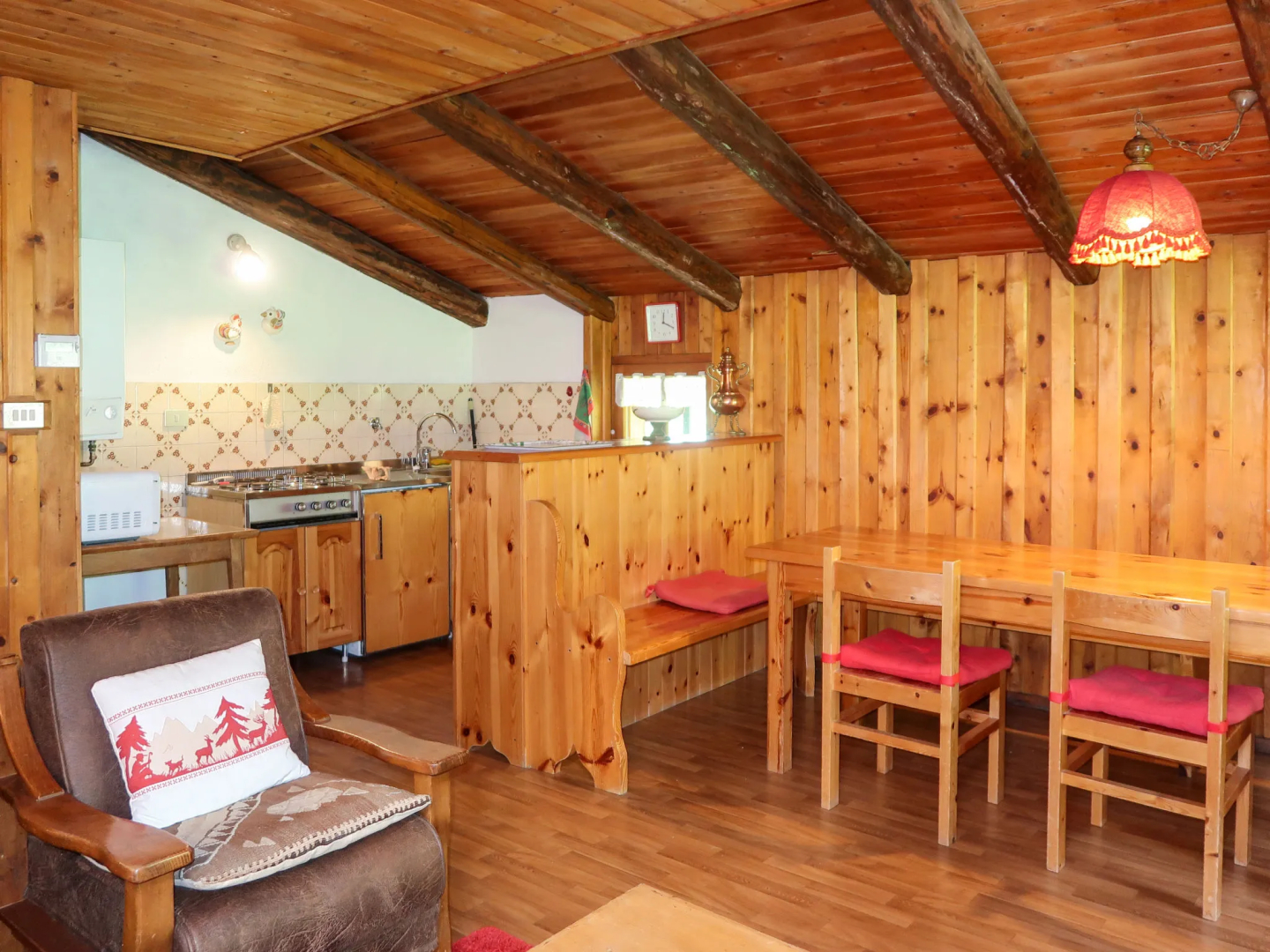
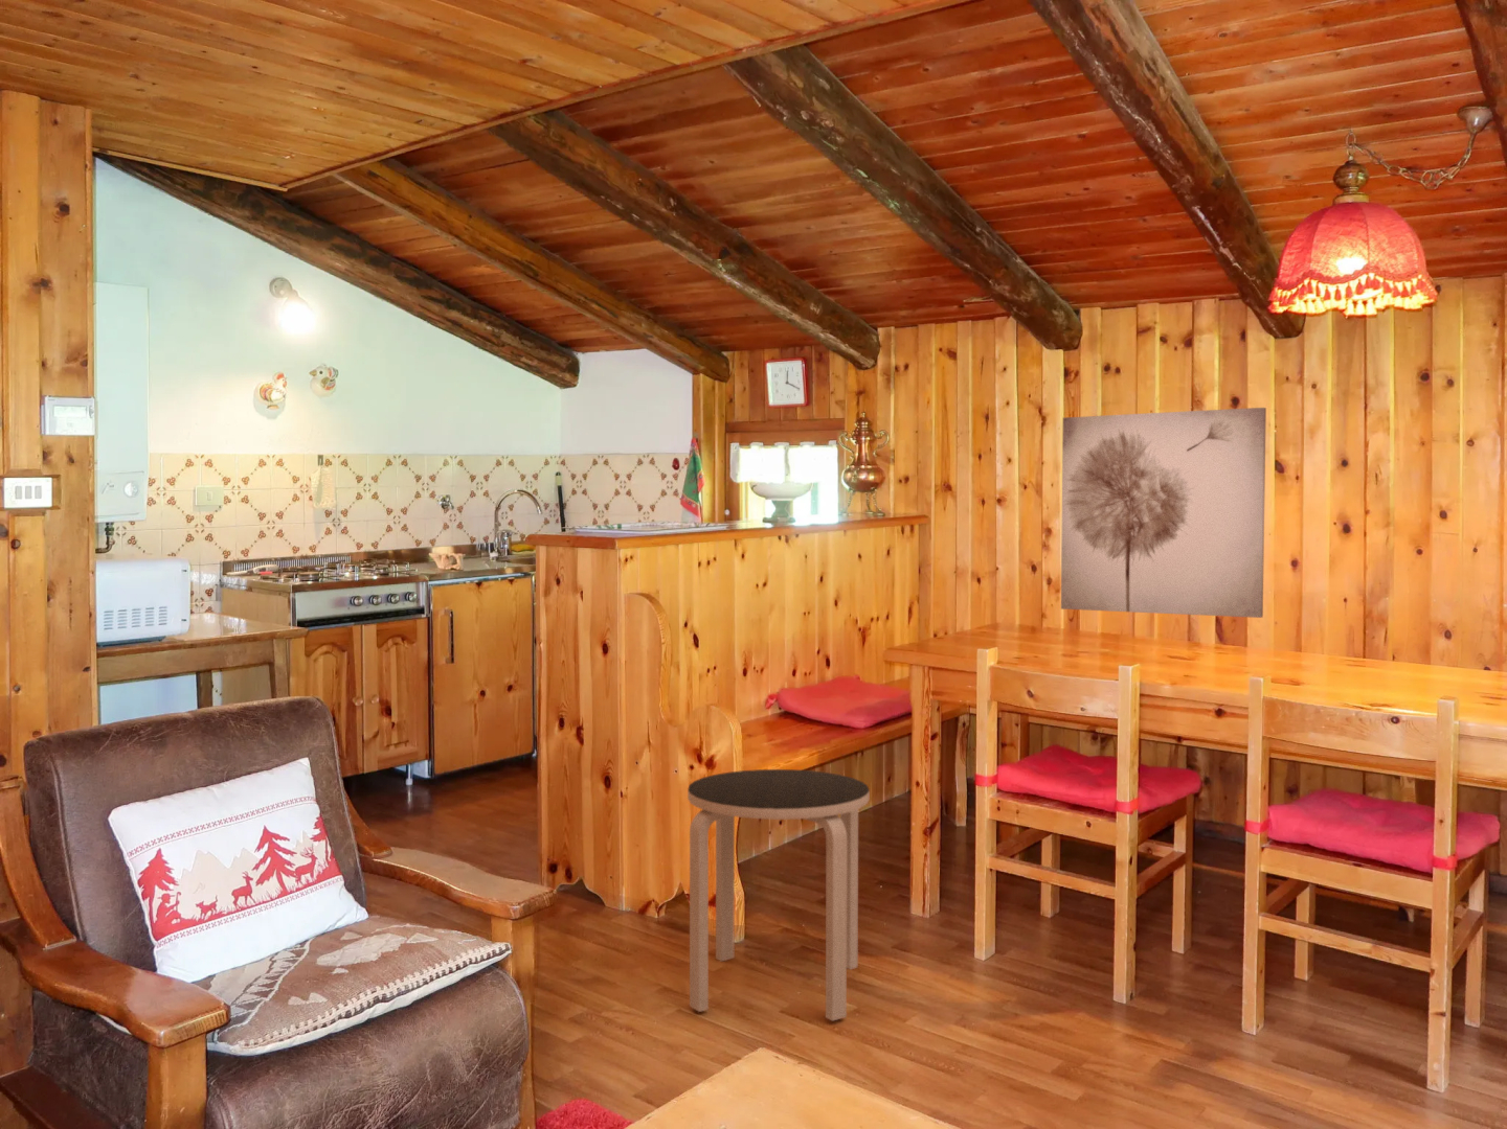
+ wall art (1158, 512)
+ side table (733, 886)
